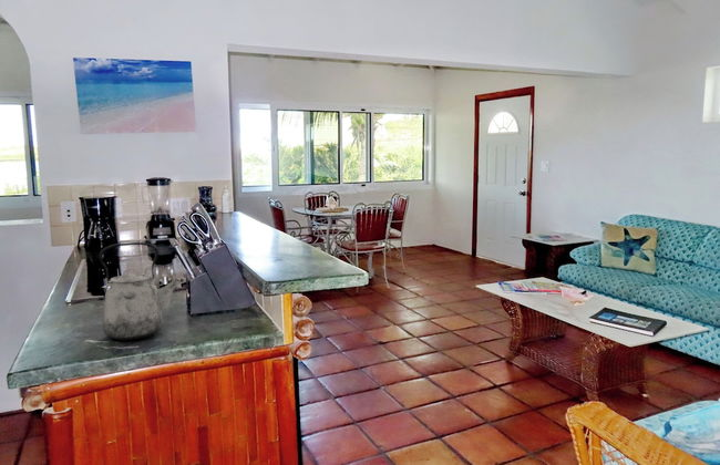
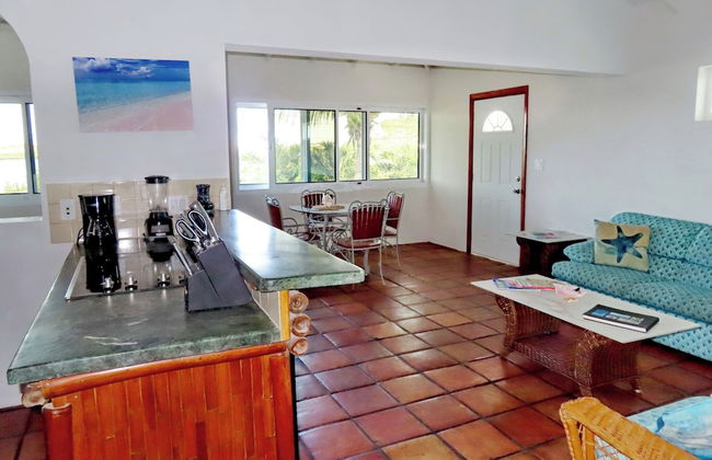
- kettle (142, 288)
